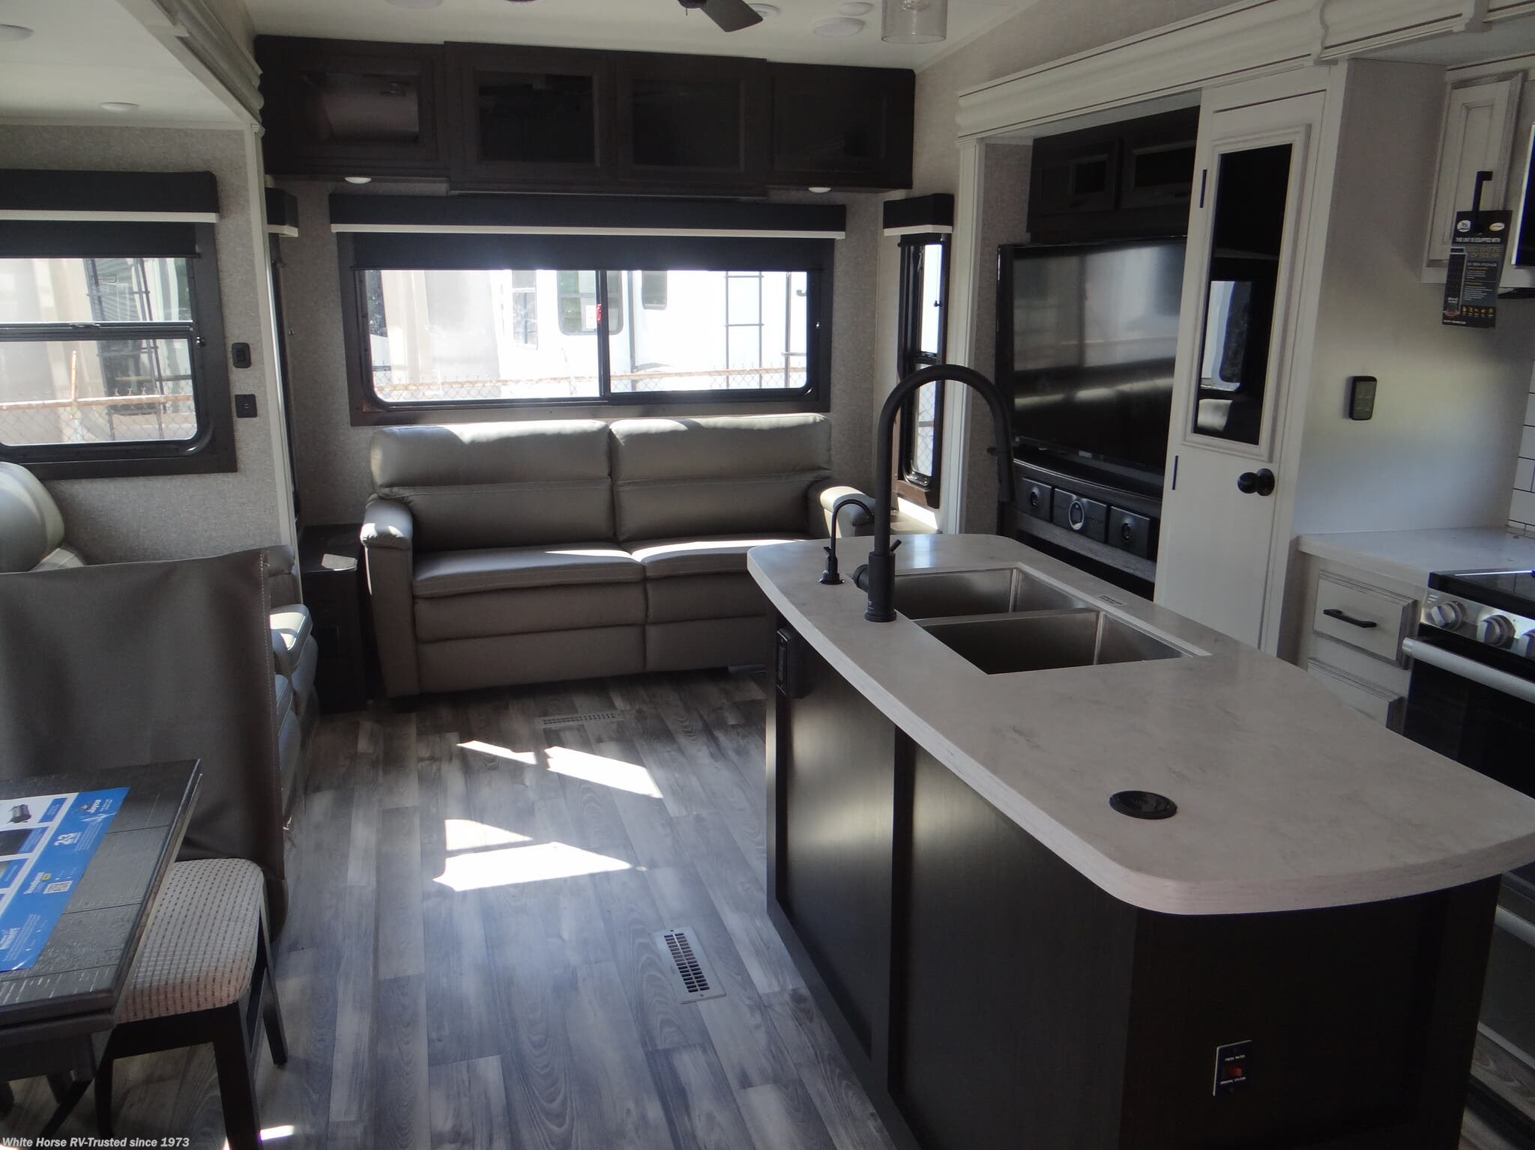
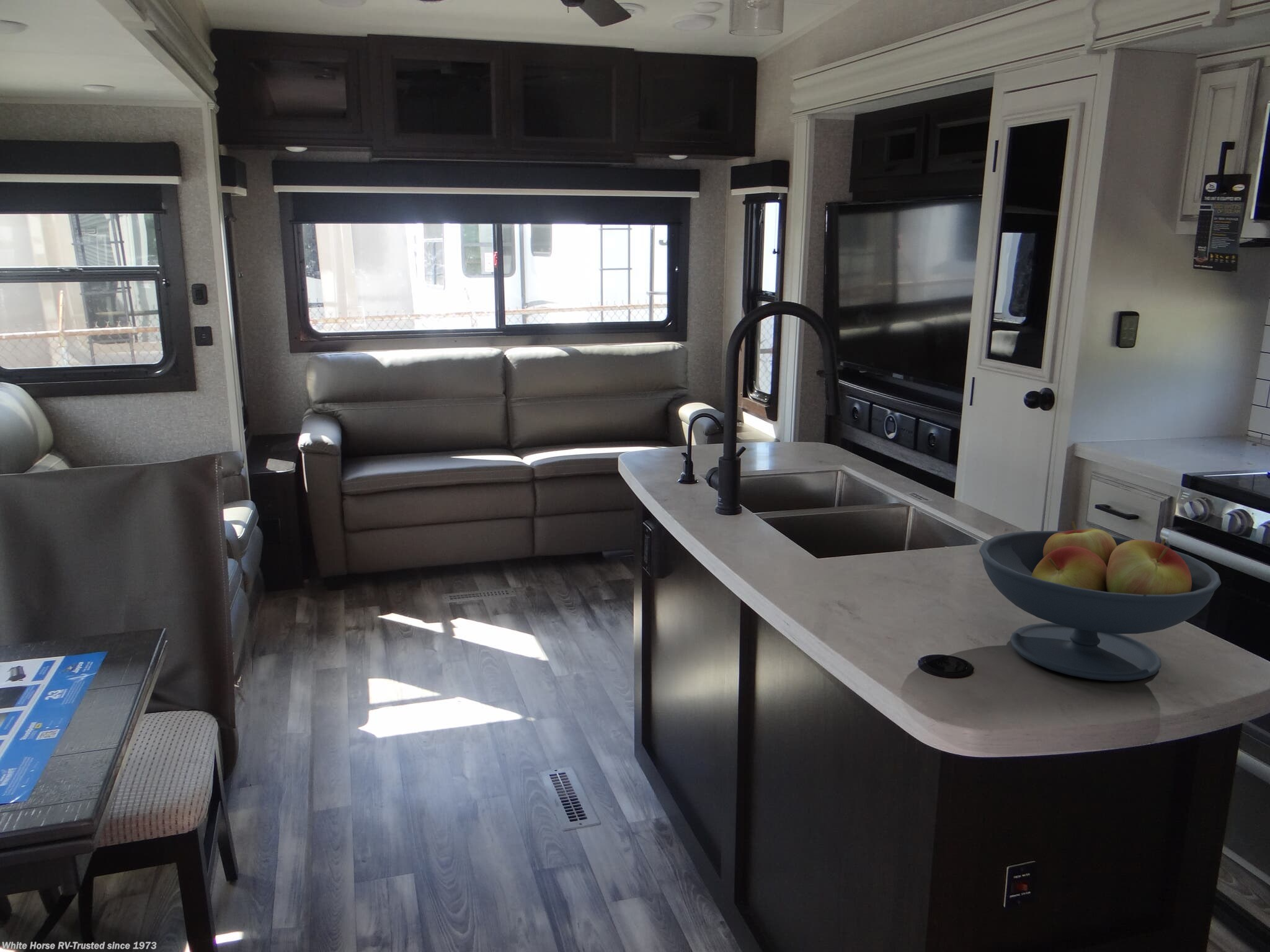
+ fruit bowl (1091, 590)
